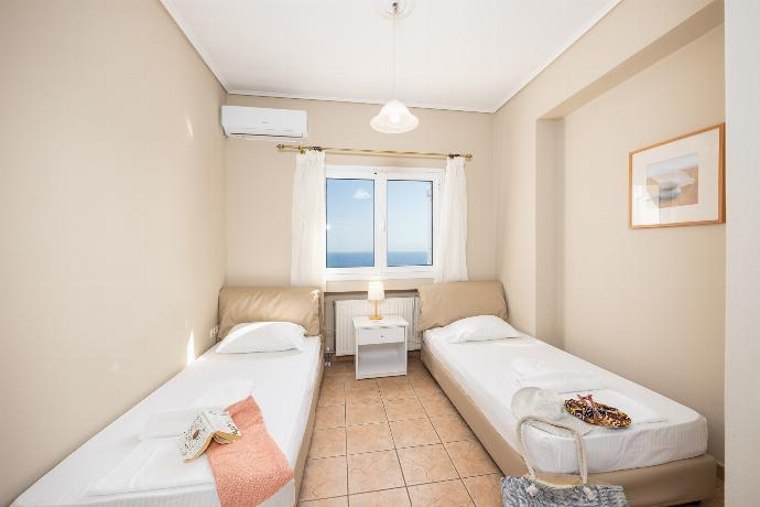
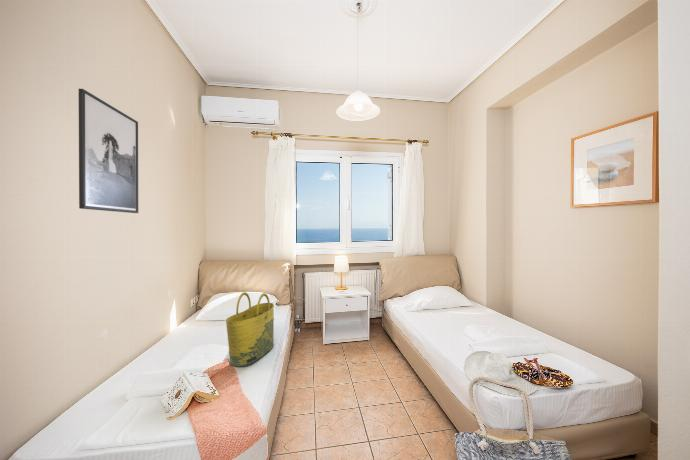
+ tote bag (253, 323)
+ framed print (112, 159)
